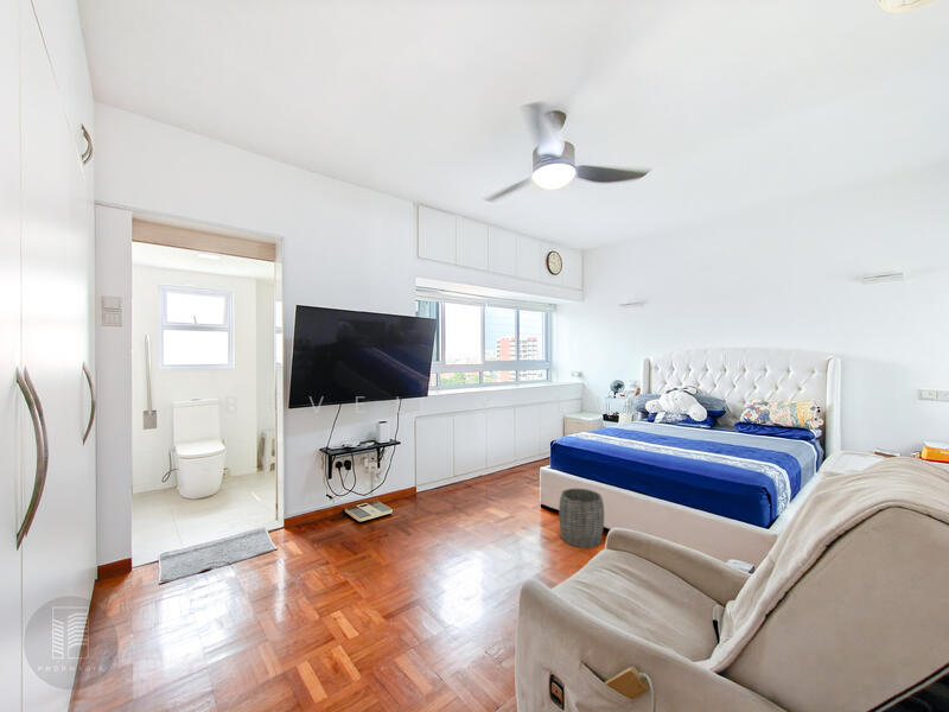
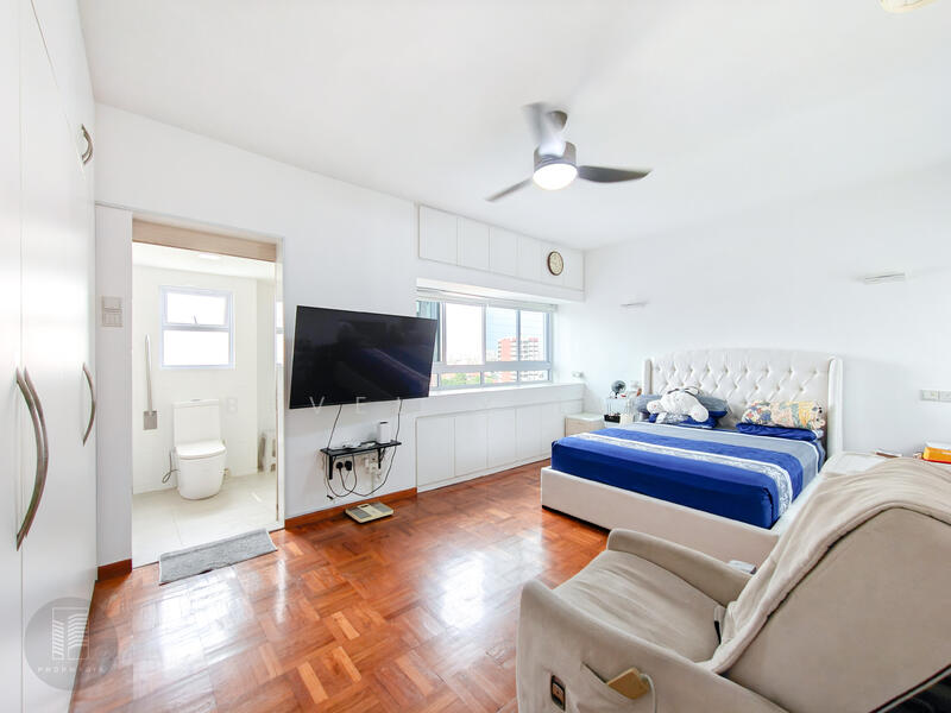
- woven basket (580, 516)
